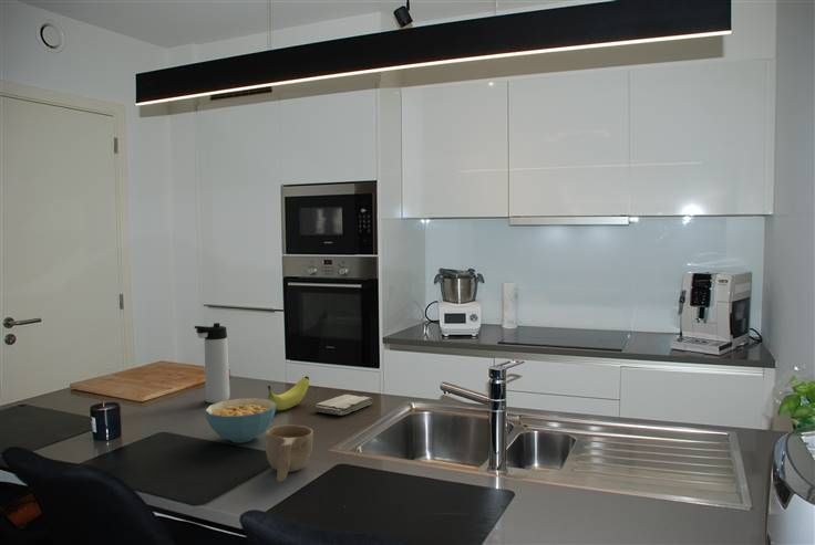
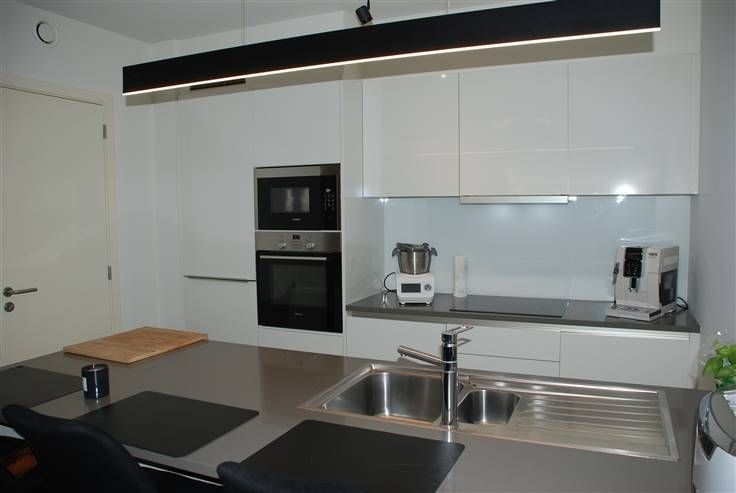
- cup (287, 452)
- thermos bottle (212, 363)
- fruit (287, 394)
- washcloth (343, 403)
- cereal bowl (241, 422)
